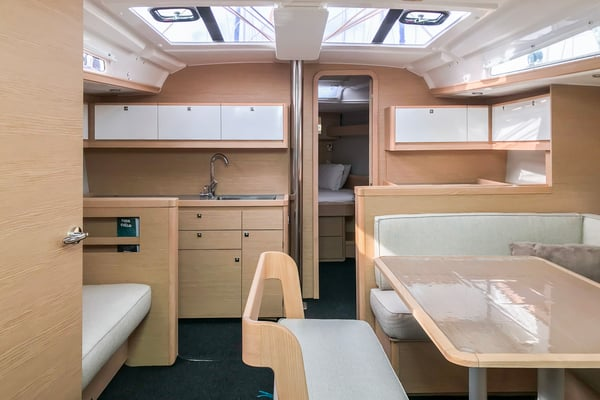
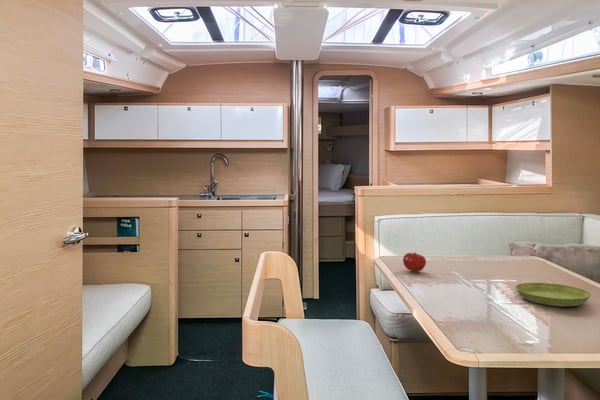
+ fruit (414, 261)
+ saucer (551, 294)
